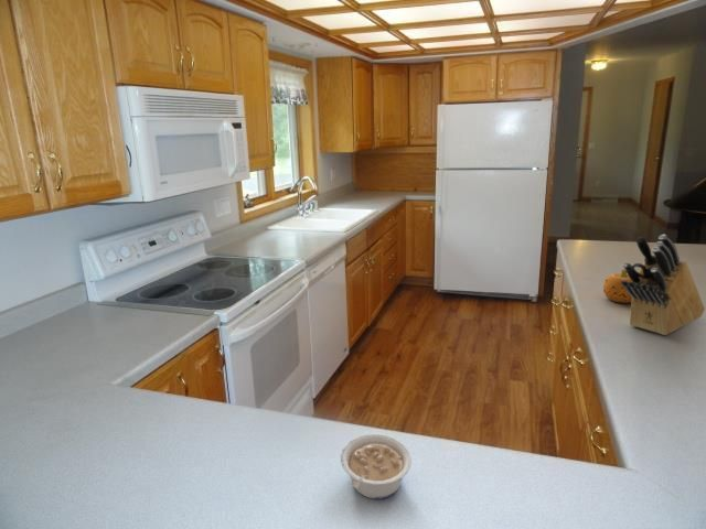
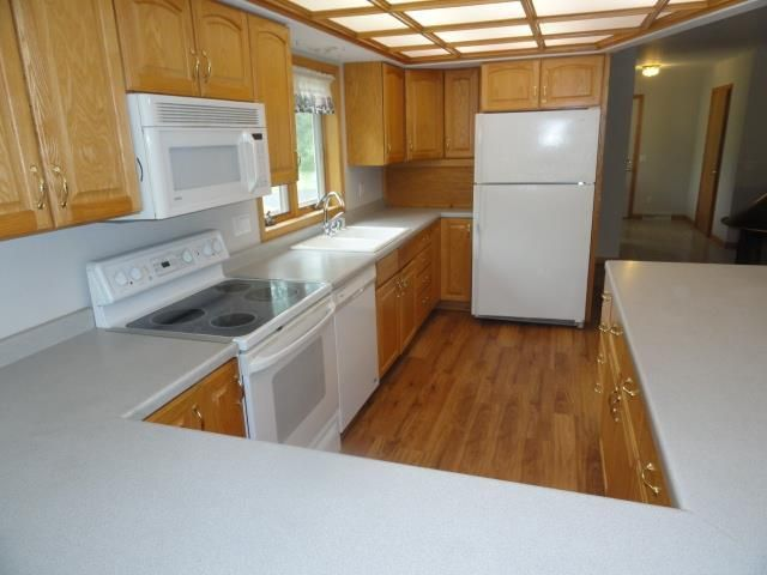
- fruit (622, 285)
- knife block (665, 278)
- legume (376, 468)
